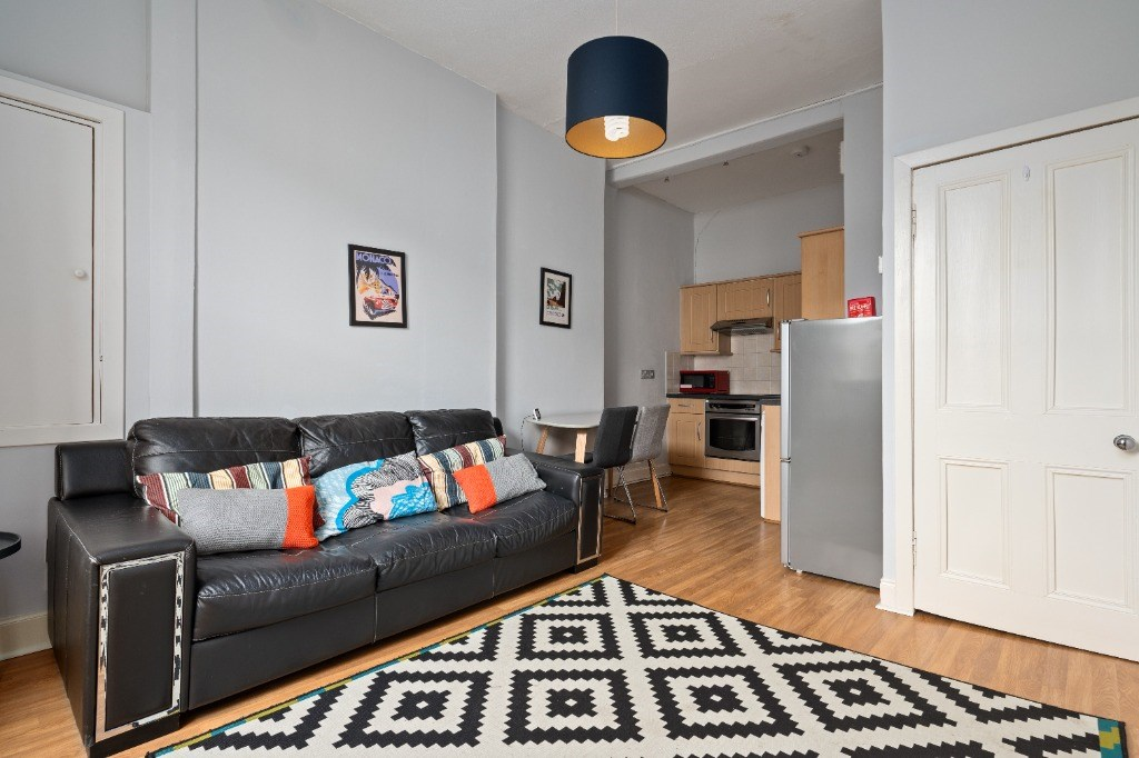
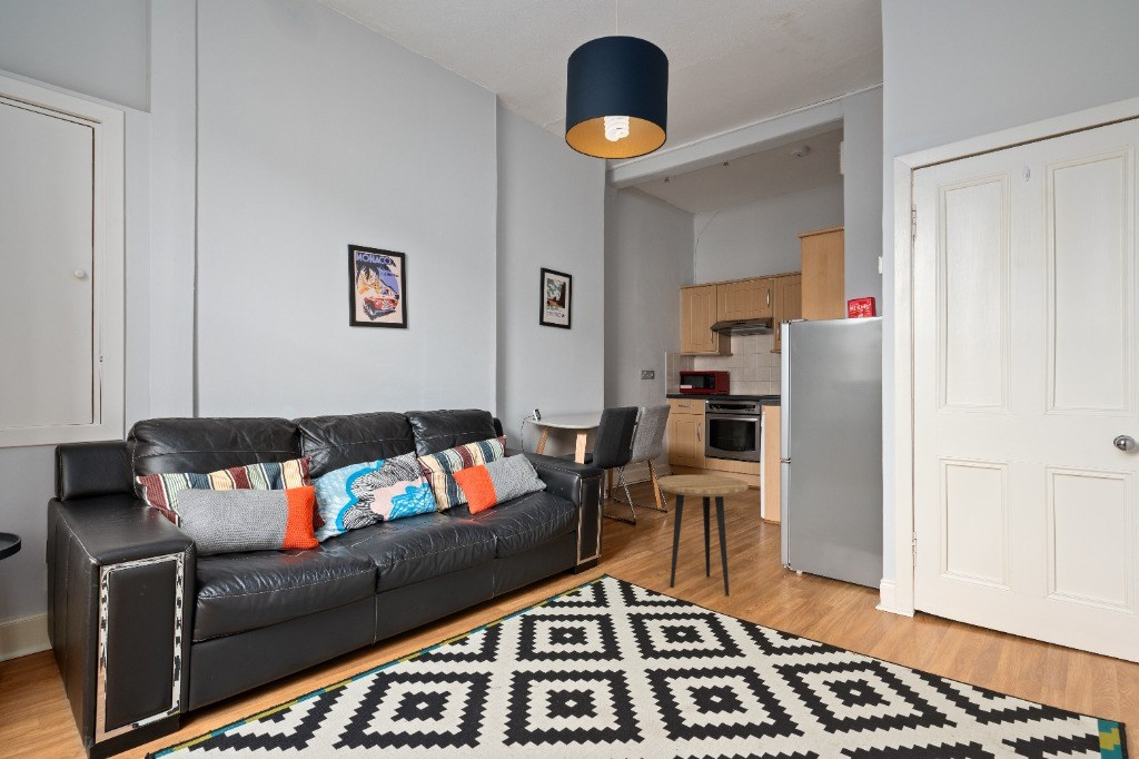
+ side table (704, 533)
